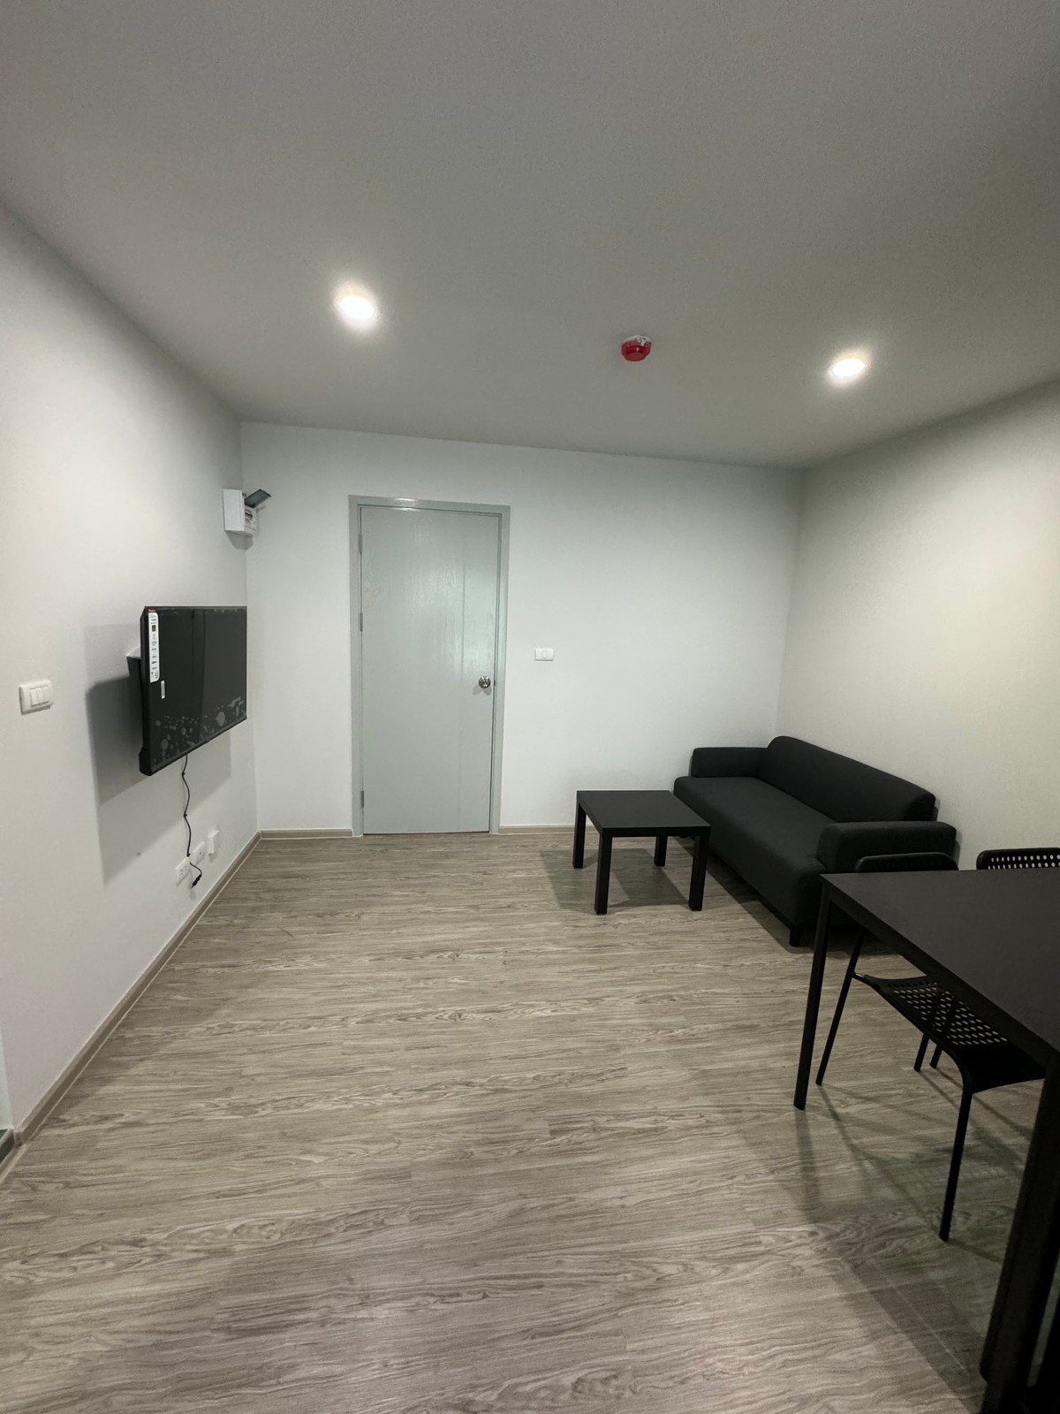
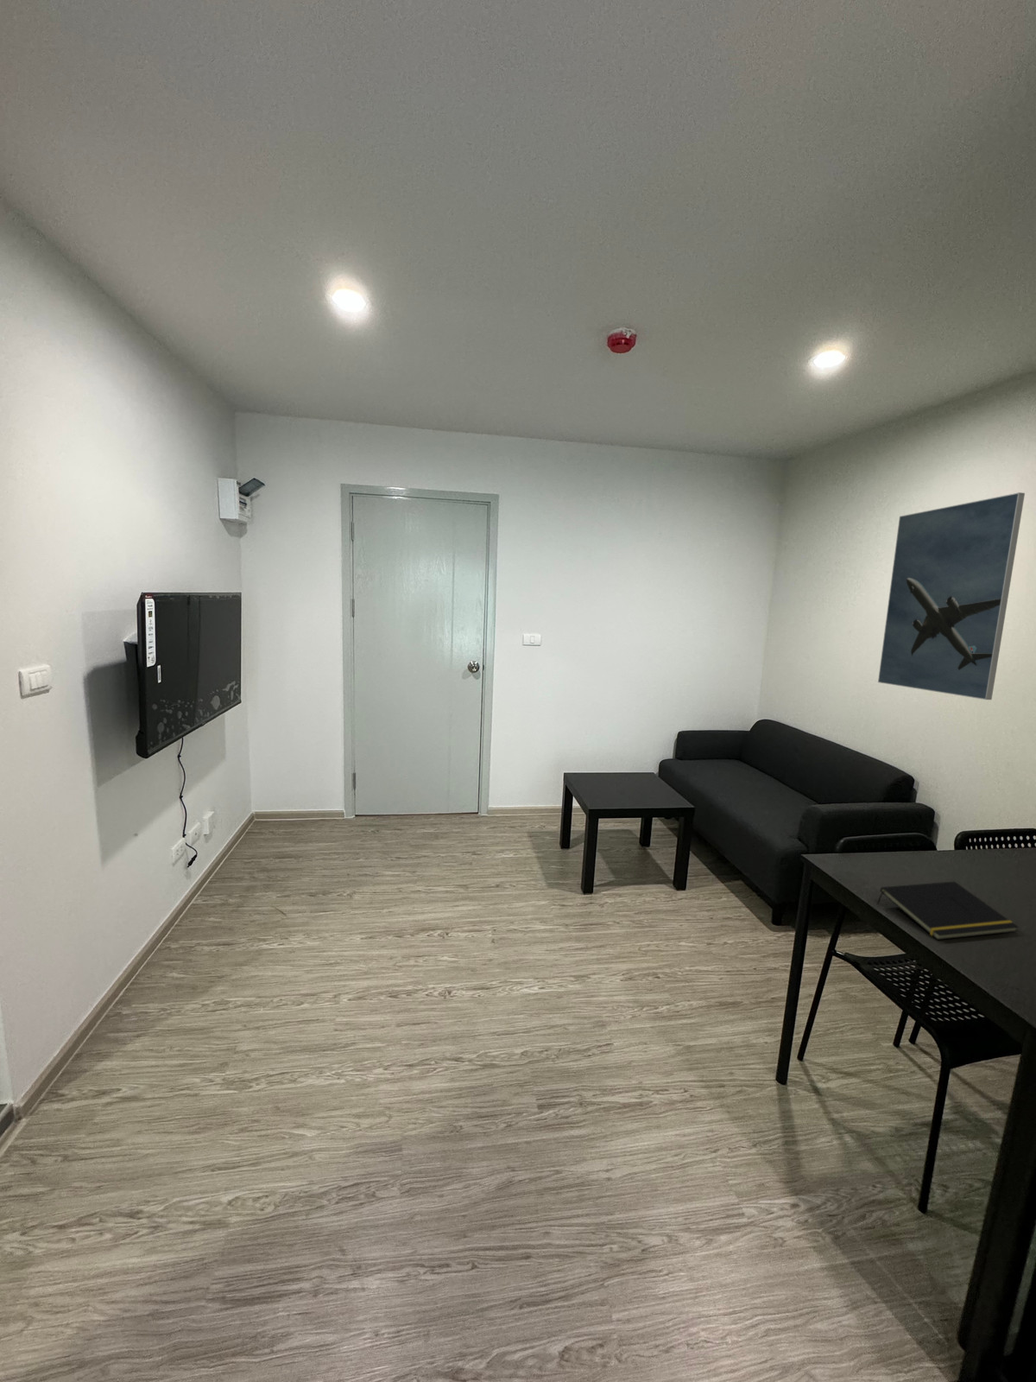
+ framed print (941, 600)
+ notepad (946, 908)
